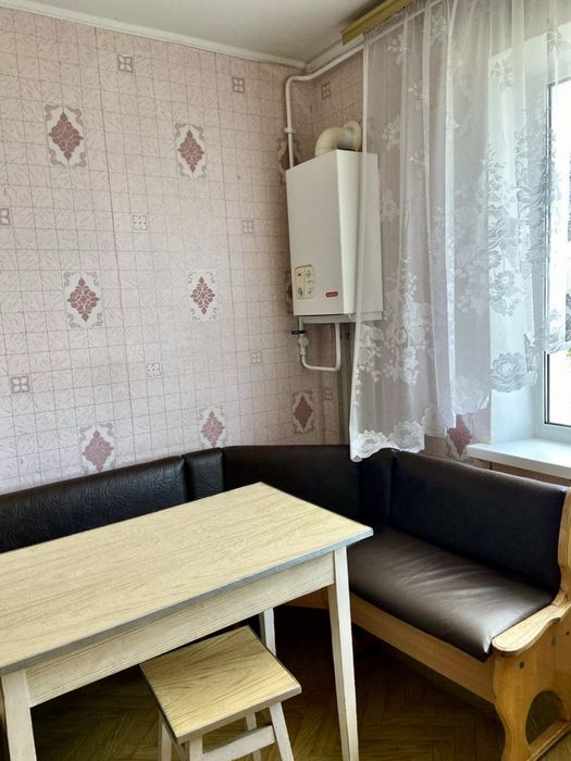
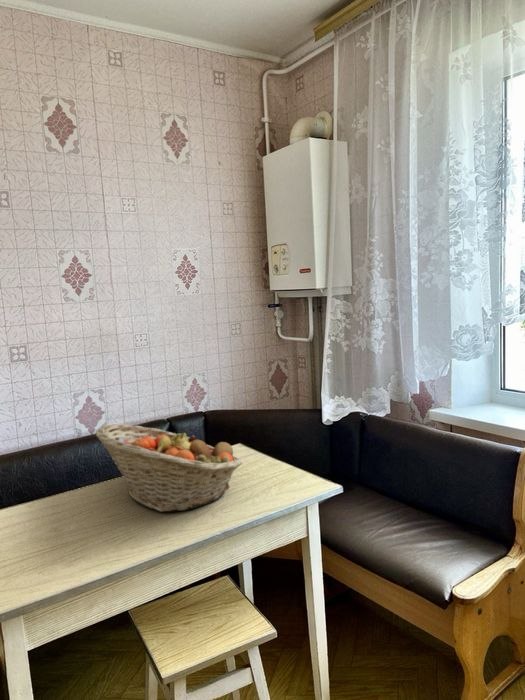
+ fruit basket (168, 457)
